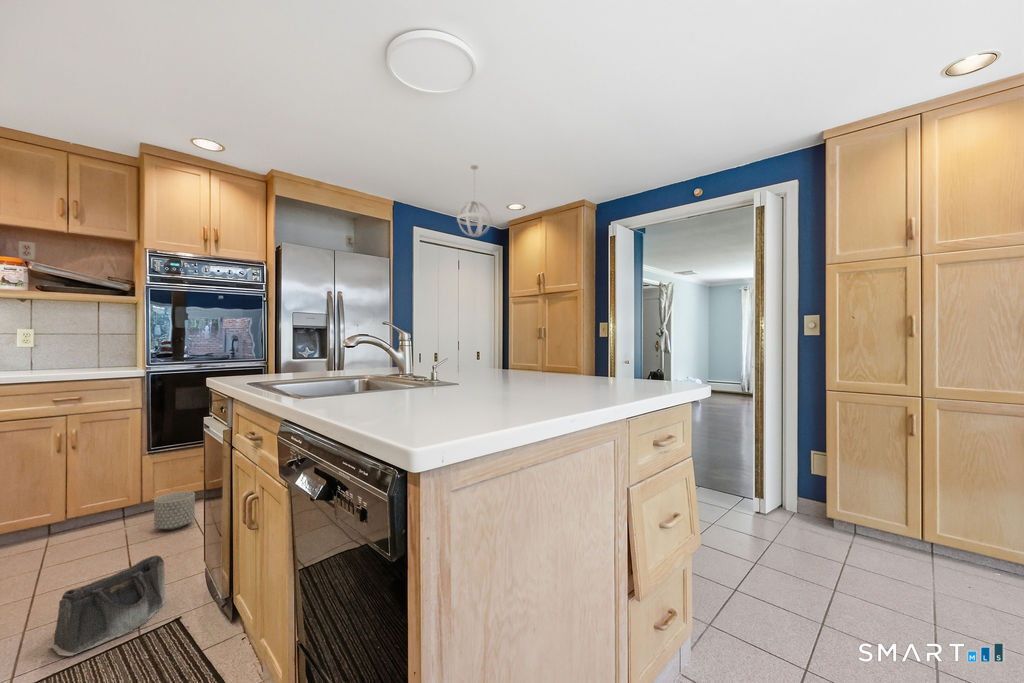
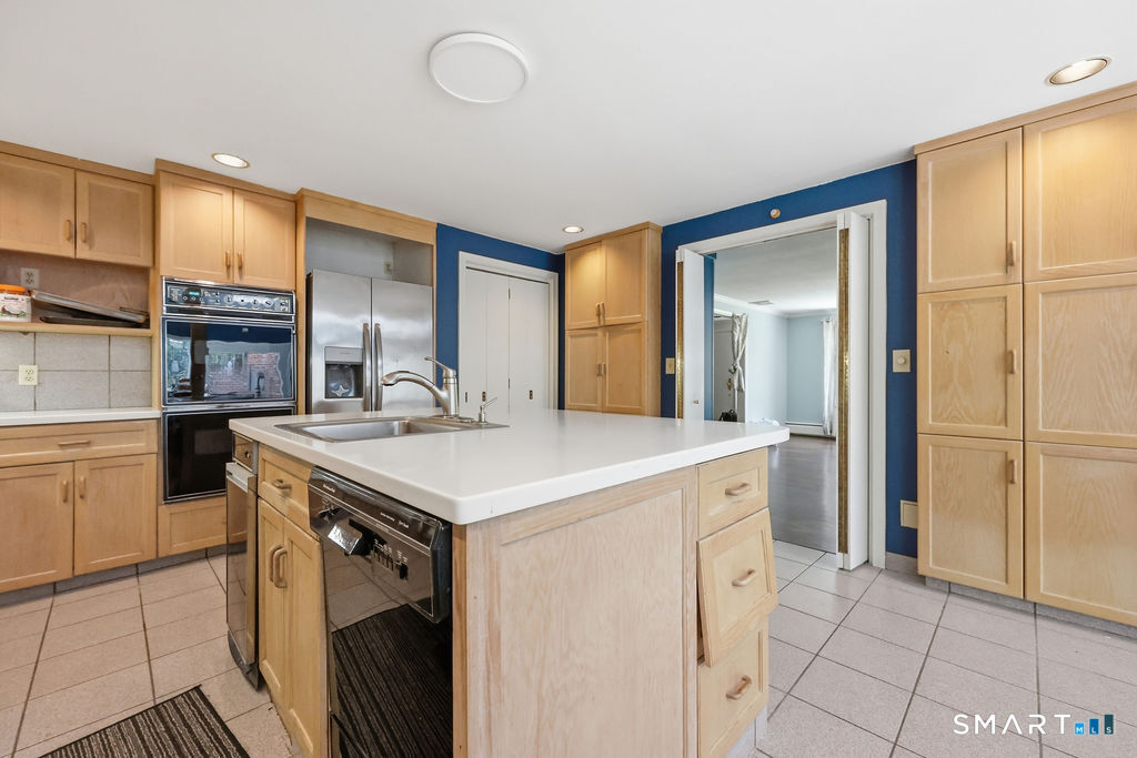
- planter (174, 511)
- pendant light (474, 201)
- saddlebag (113, 597)
